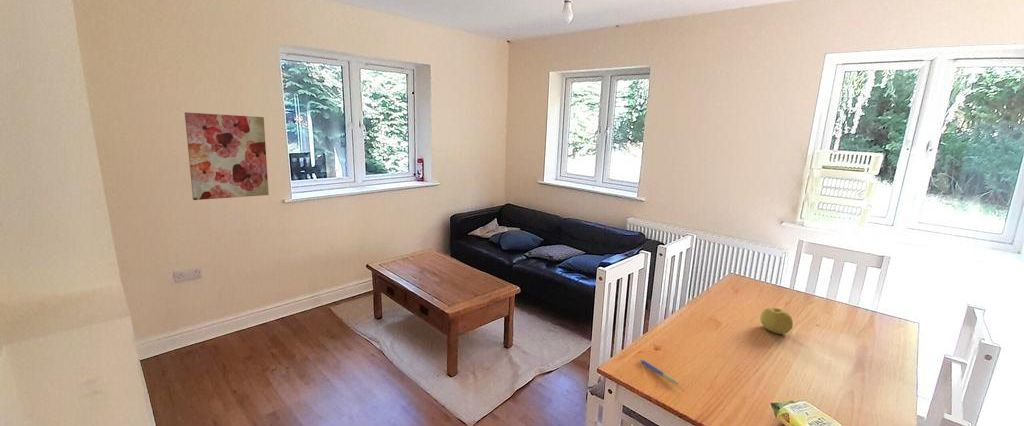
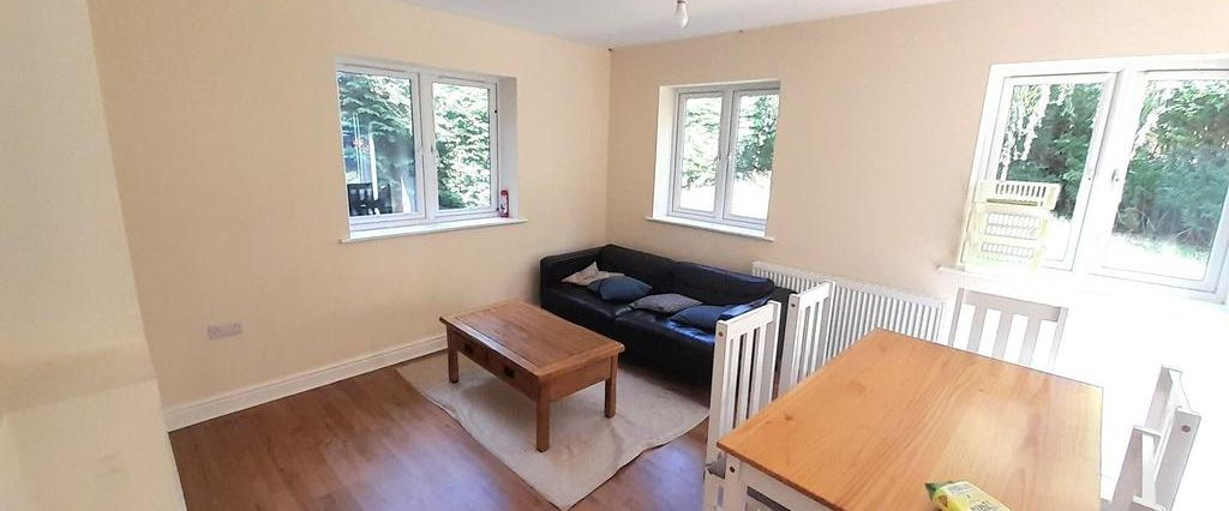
- pen (658, 371)
- fruit (776, 320)
- wall art (229, 156)
